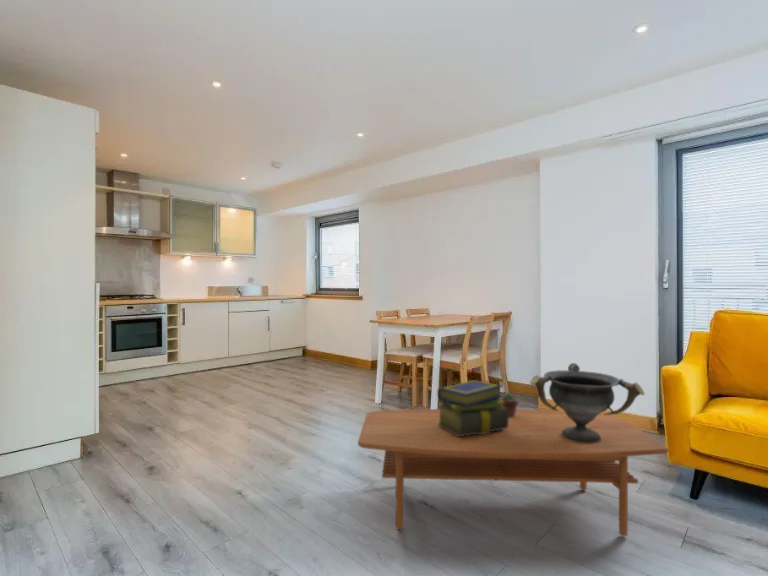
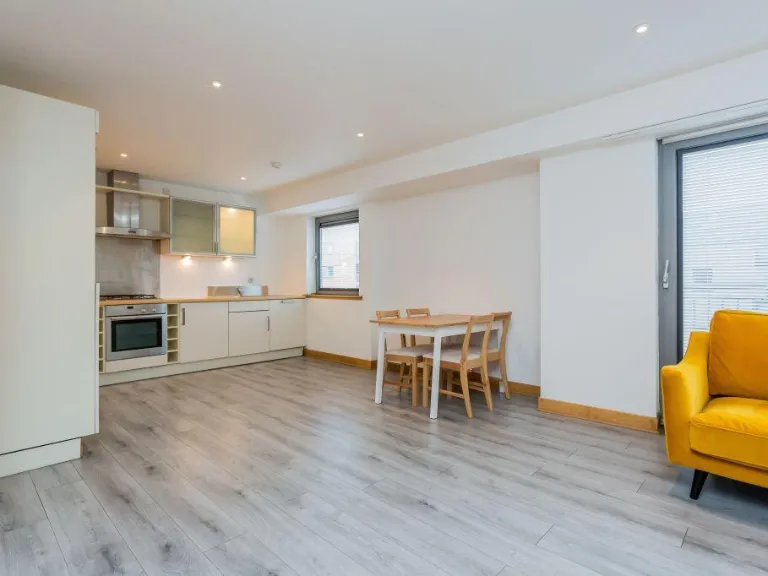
- potted succulent (509, 403)
- coffee table (499, 467)
- decorative bowl (585, 402)
- stack of books (471, 406)
